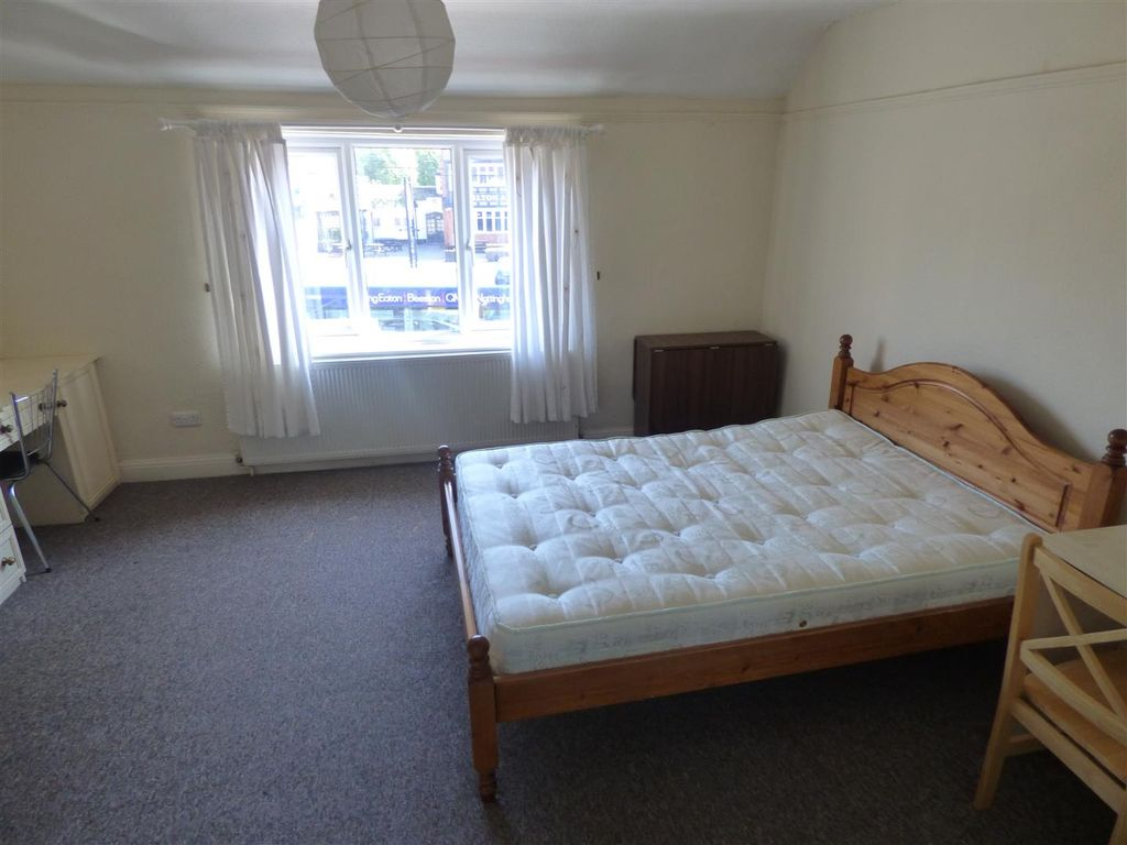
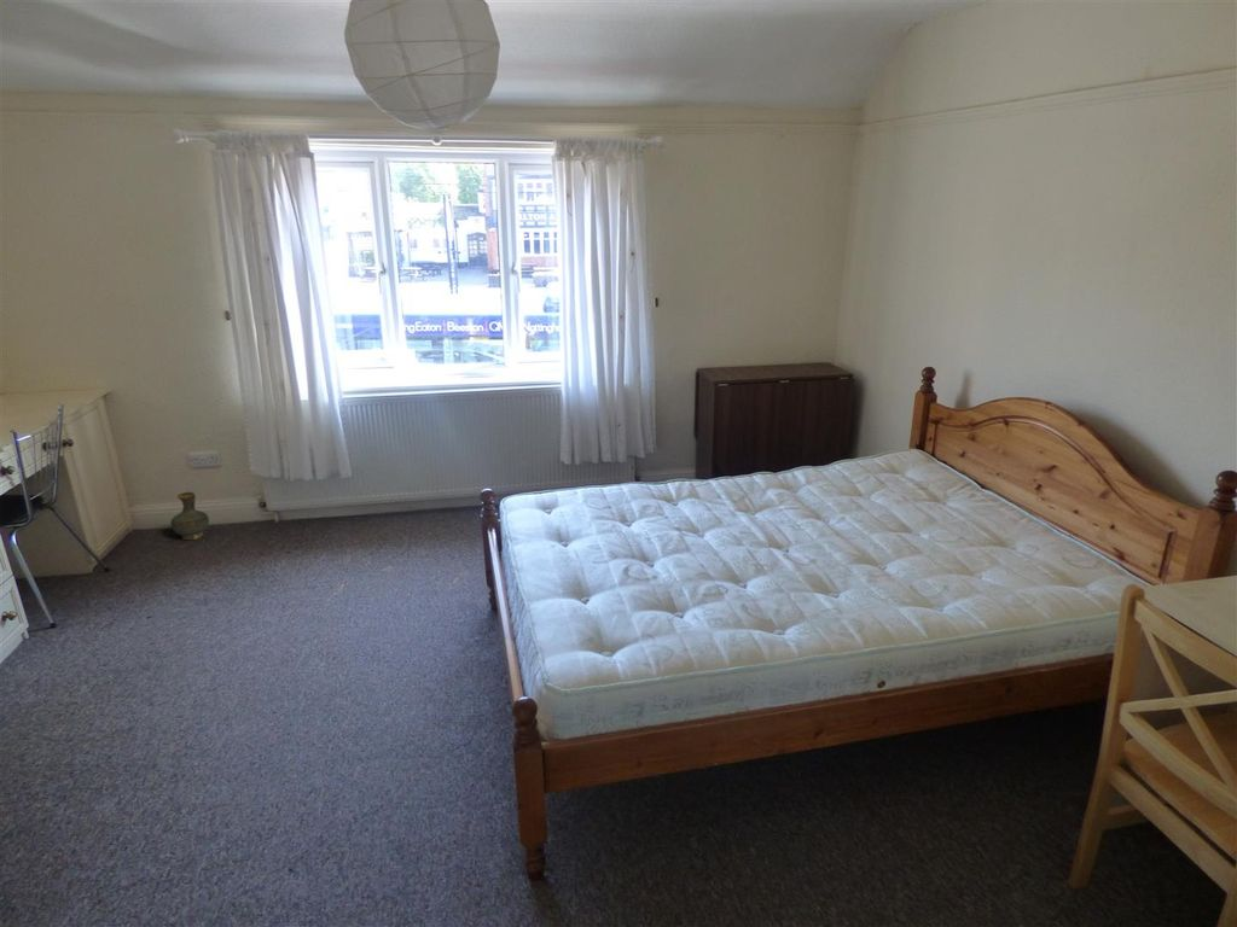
+ ceramic jug (188, 515)
